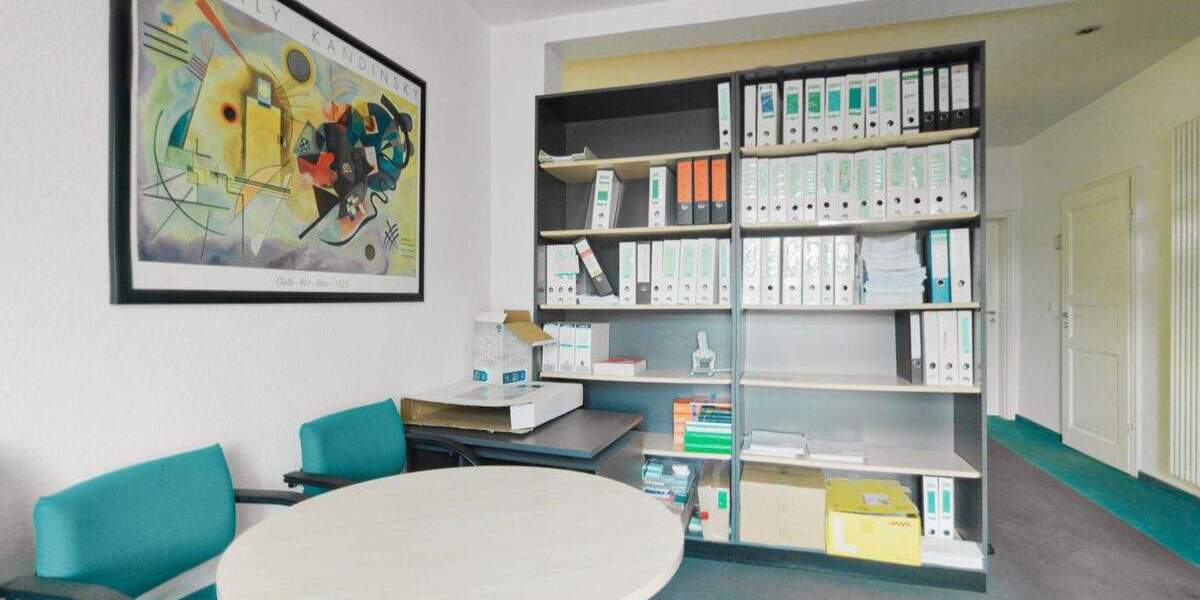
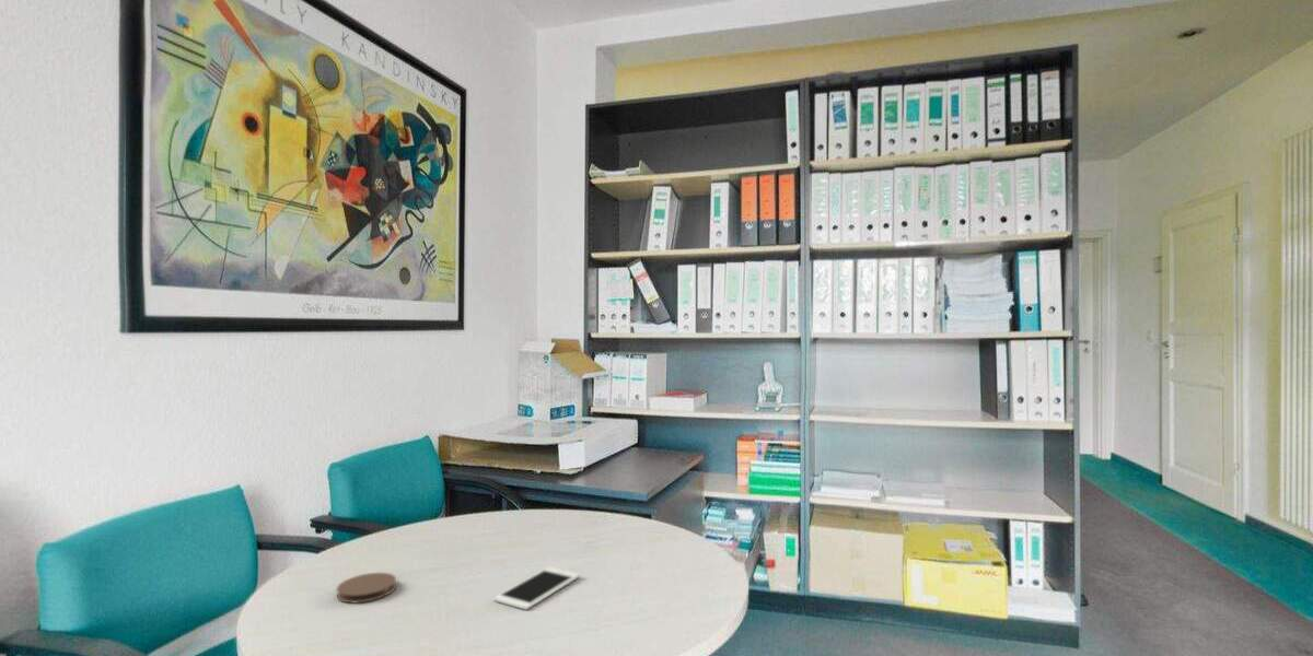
+ cell phone (538, 586)
+ coaster (367, 586)
